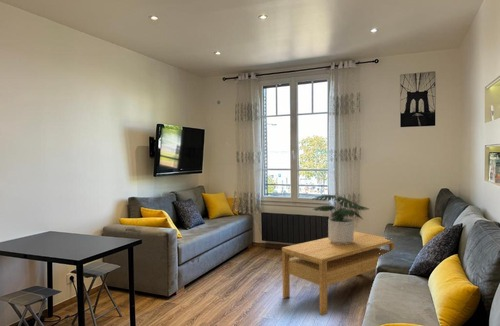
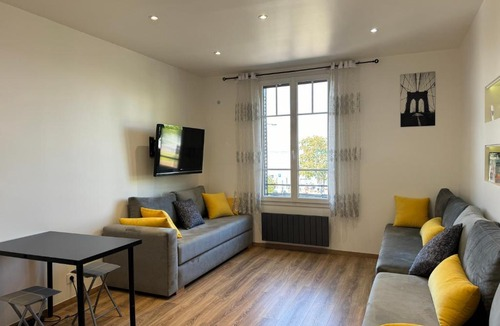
- potted plant (342, 218)
- coffee table (341, 267)
